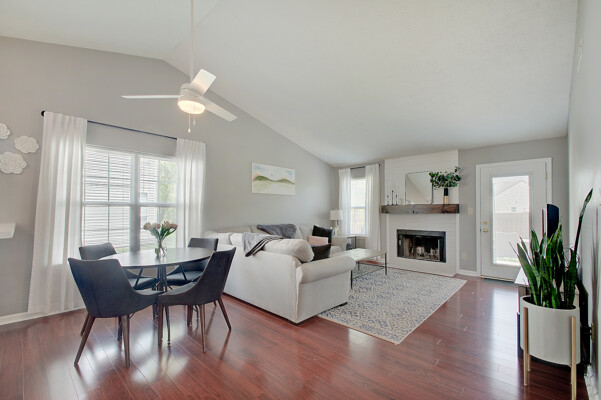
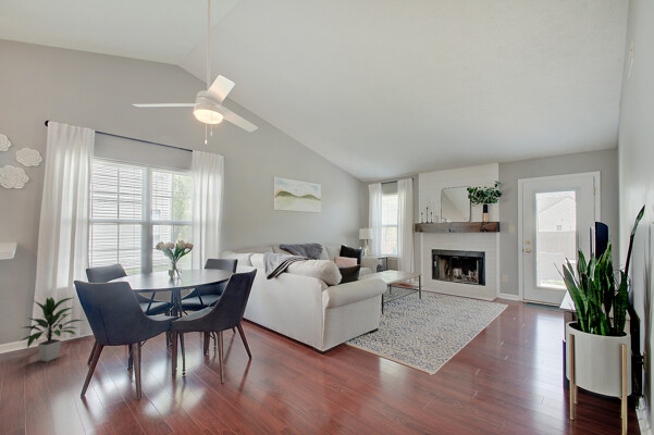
+ indoor plant (50, 326)
